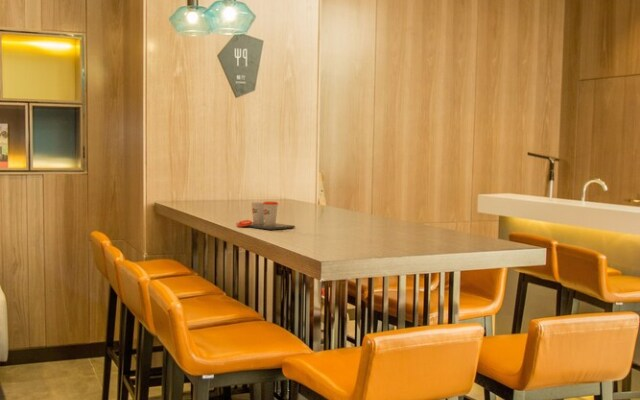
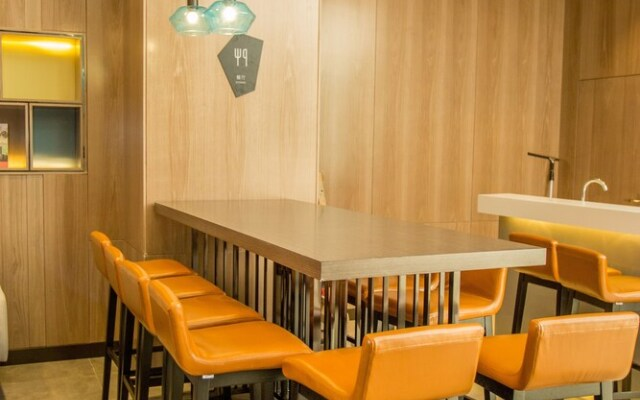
- cup (262, 214)
